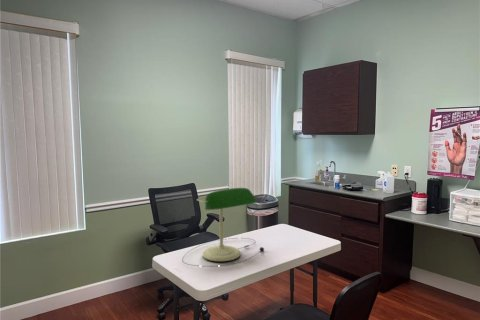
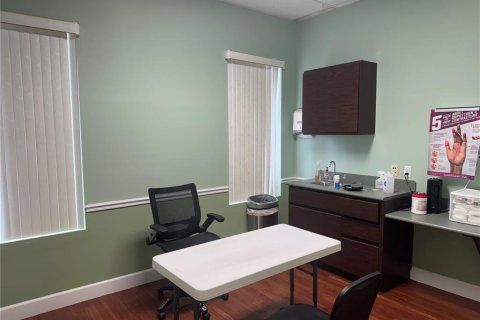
- desk lamp (222, 220)
